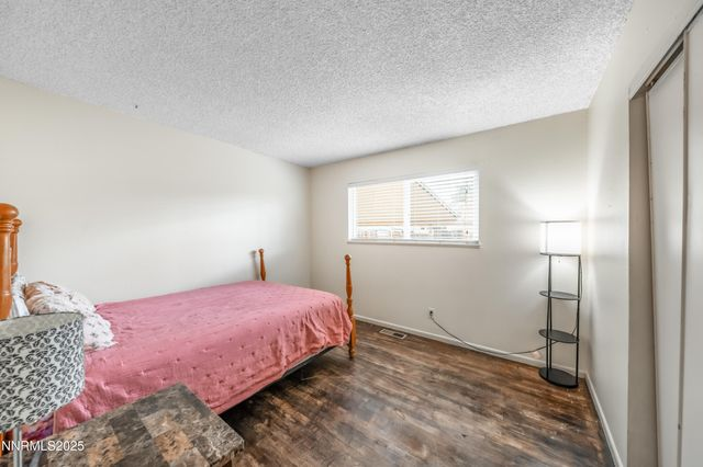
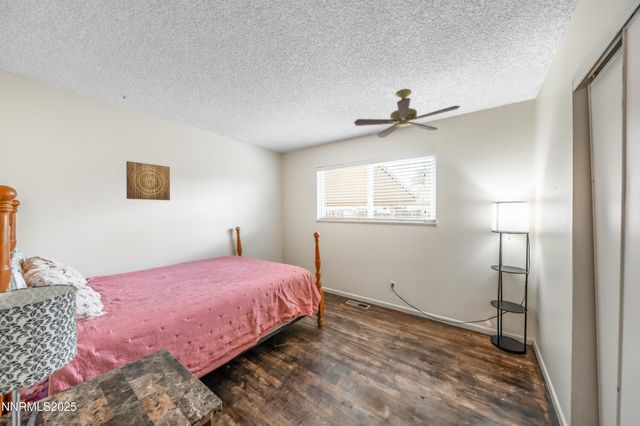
+ wall art (149, 181)
+ ceiling fan (402, 107)
